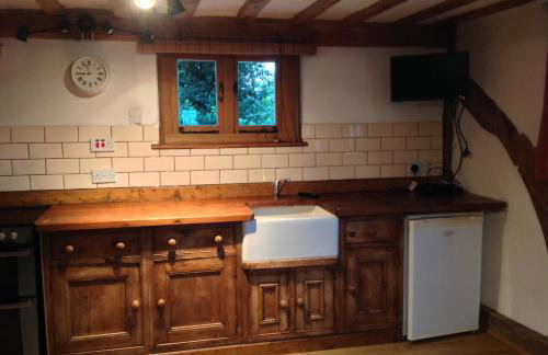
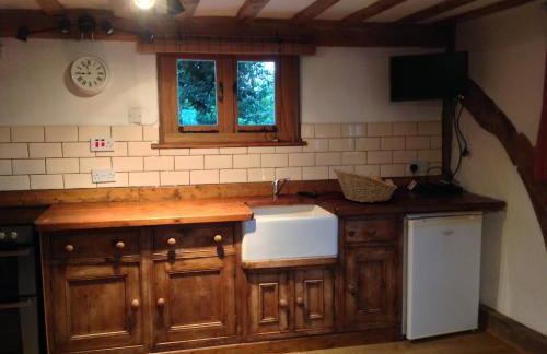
+ fruit basket (363, 184)
